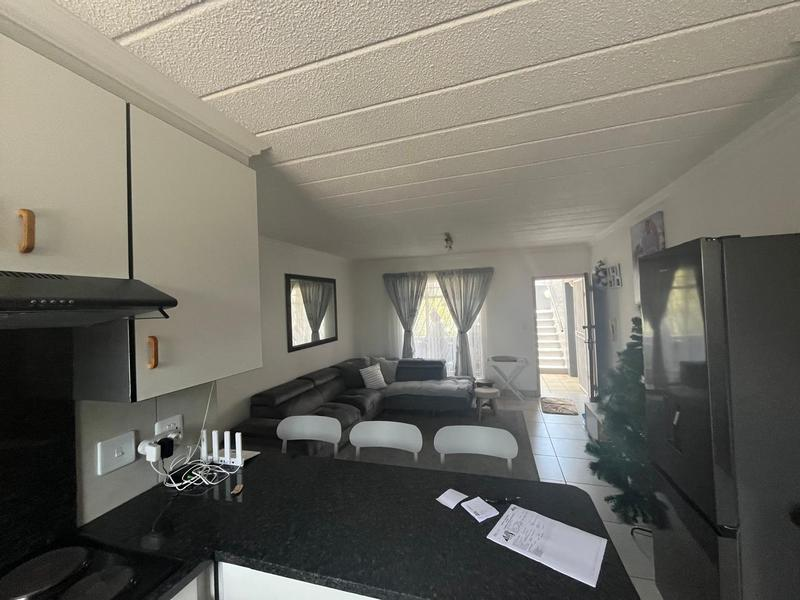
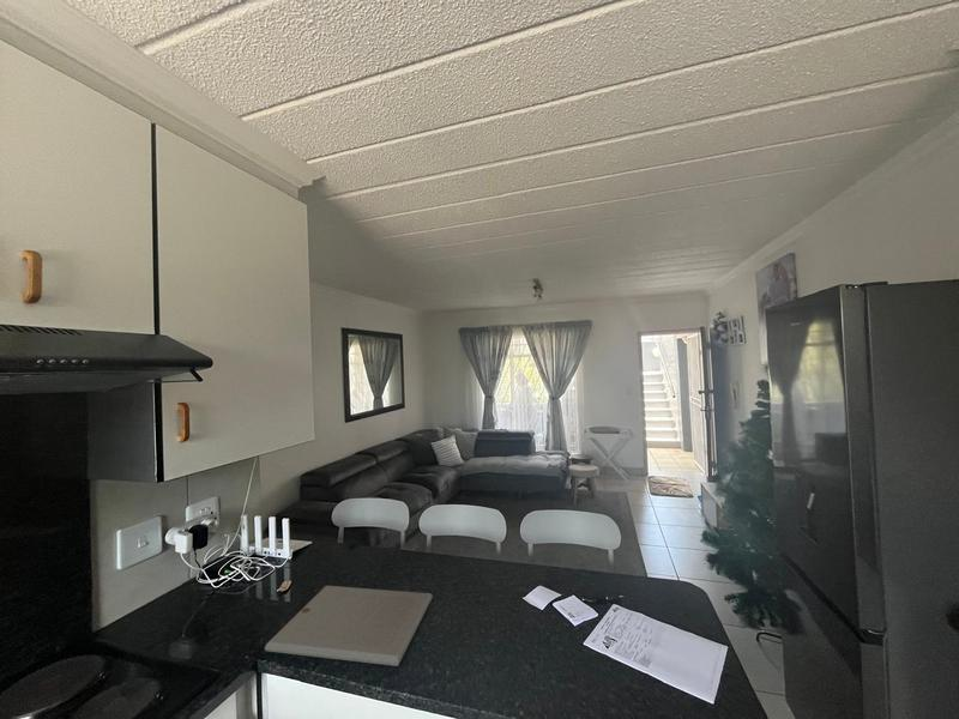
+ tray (356, 618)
